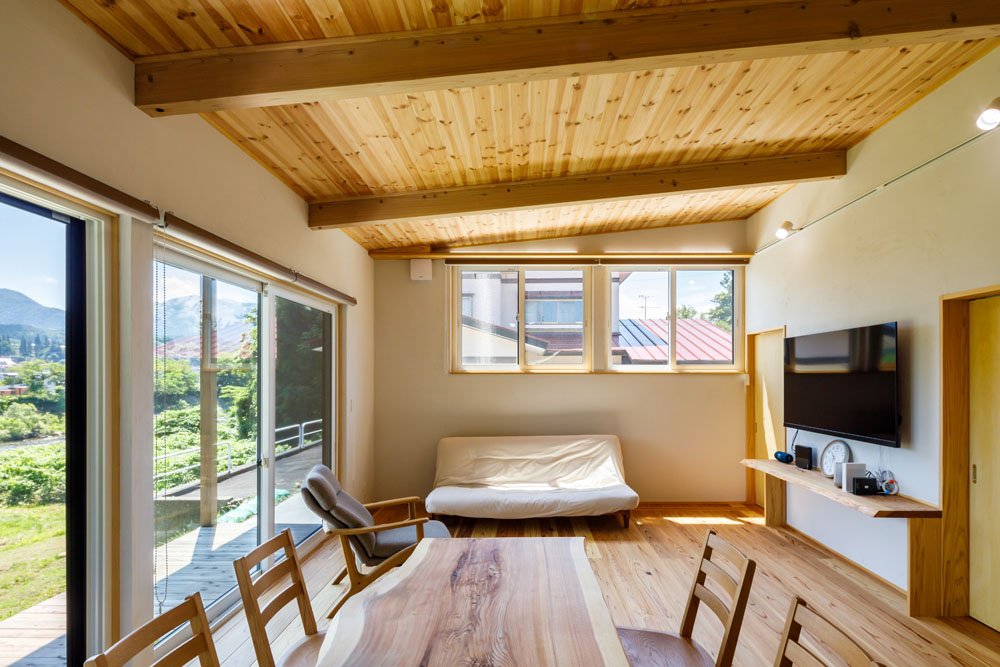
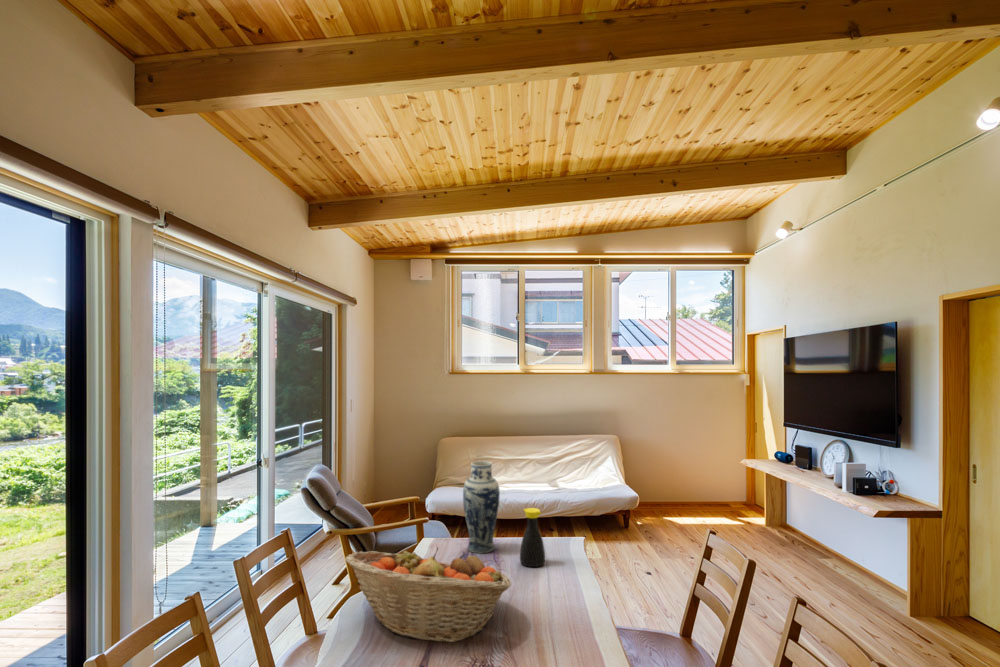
+ fruit basket (427, 582)
+ bottle (532, 536)
+ vase (481, 505)
